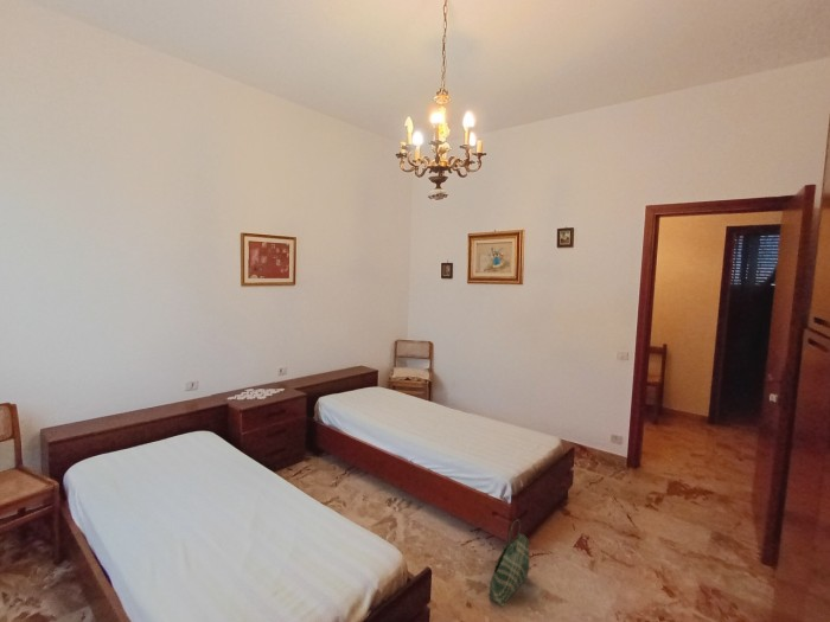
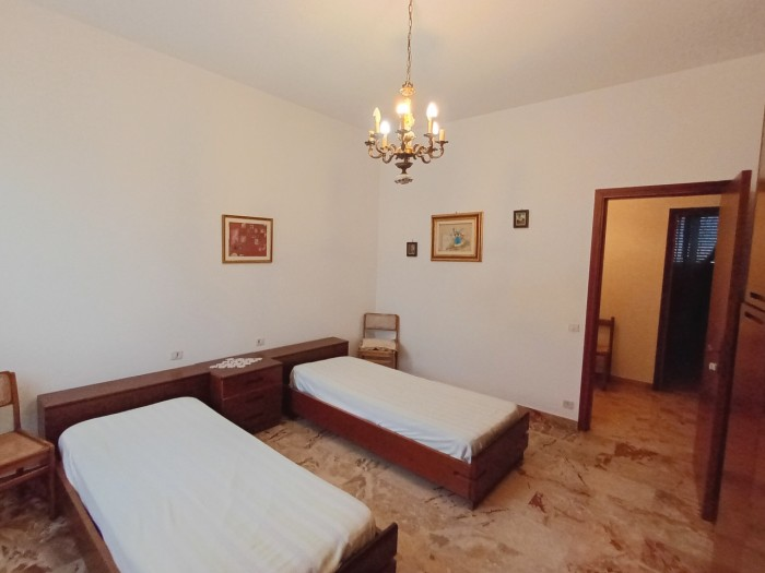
- tote bag (511, 553)
